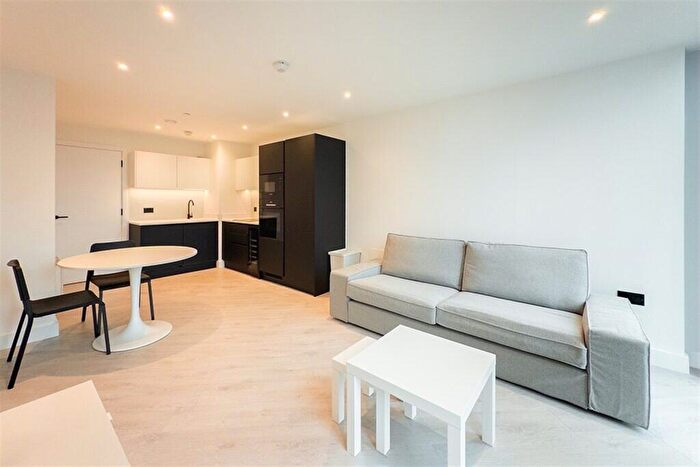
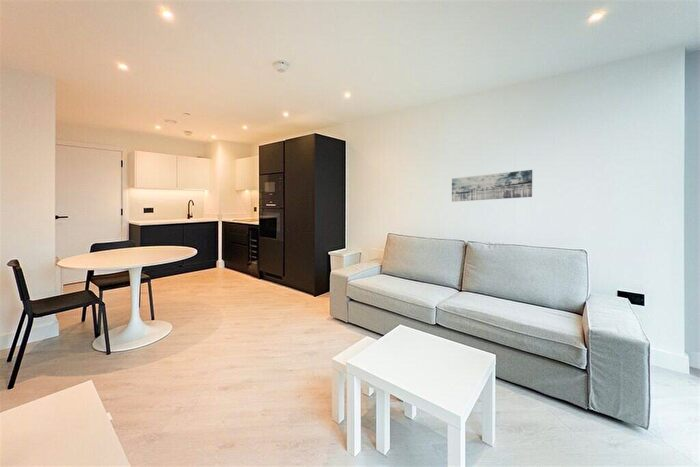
+ wall art (489, 187)
